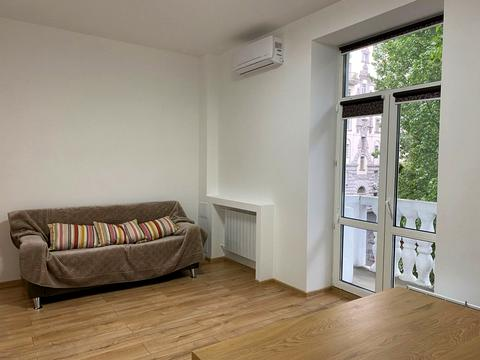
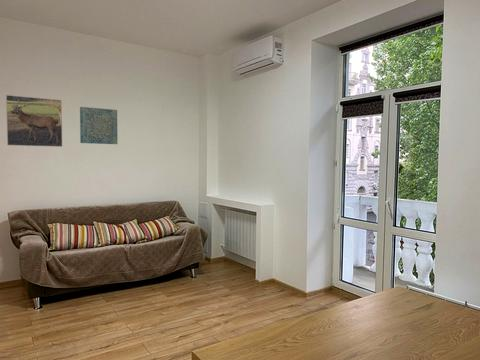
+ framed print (35, 122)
+ wall art (99, 126)
